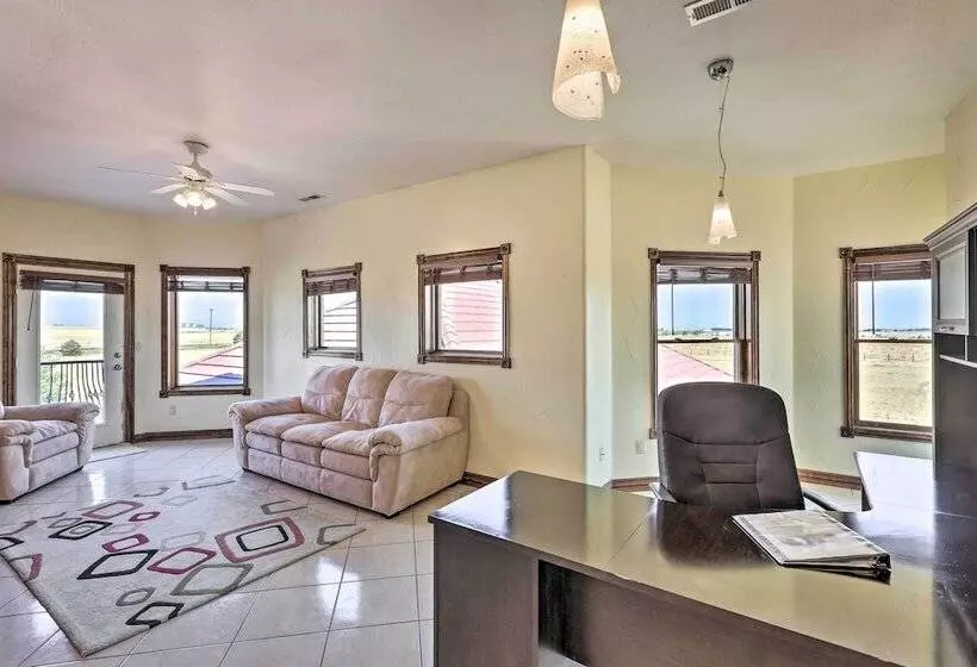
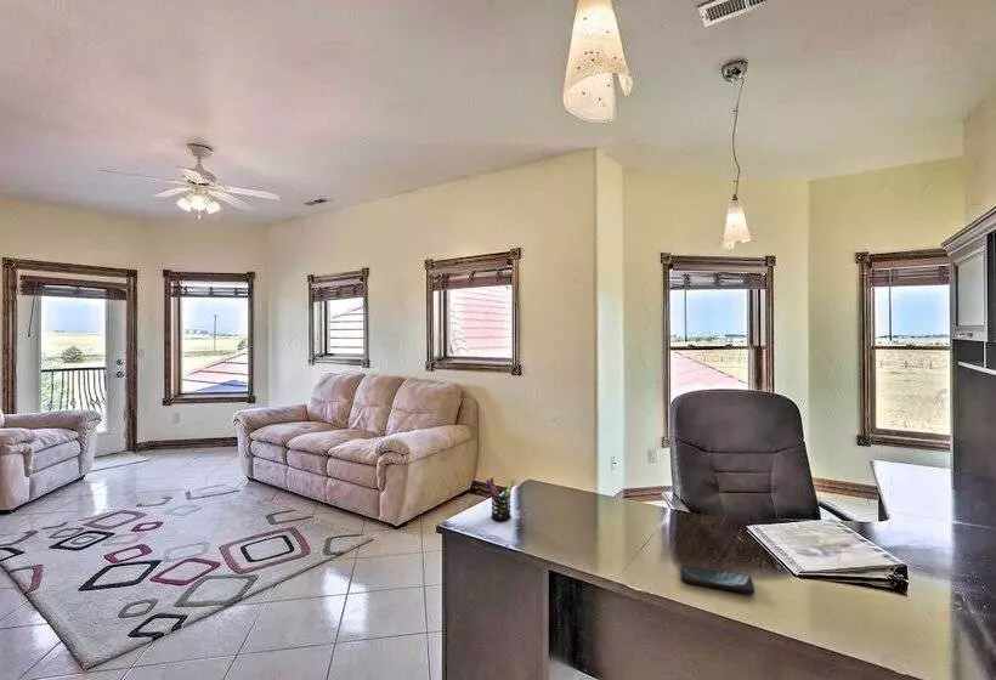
+ pen holder (500, 498)
+ smartphone (715, 578)
